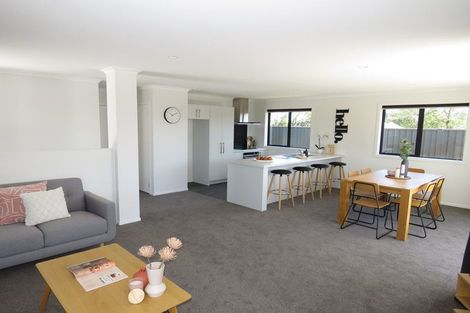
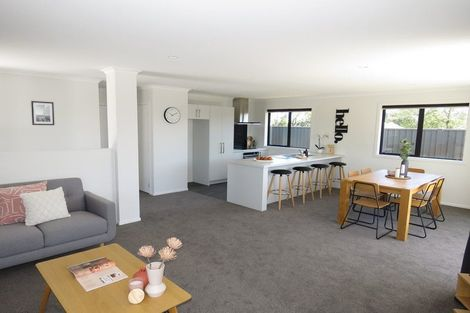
+ wall art (43, 113)
